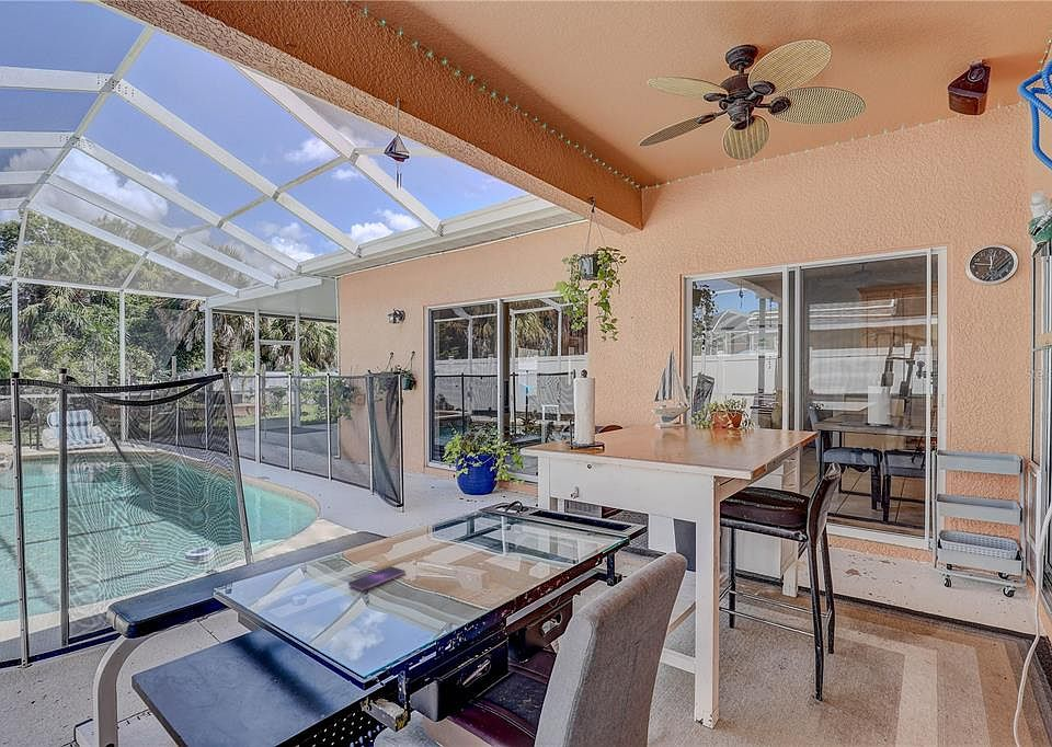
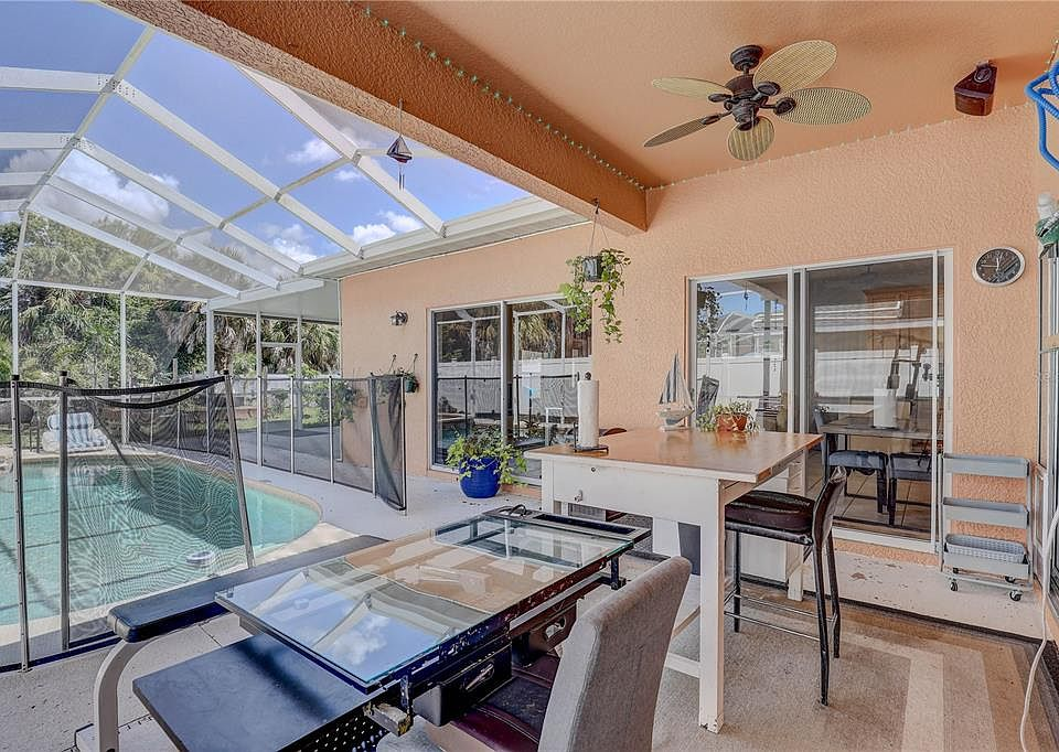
- smartphone (377, 577)
